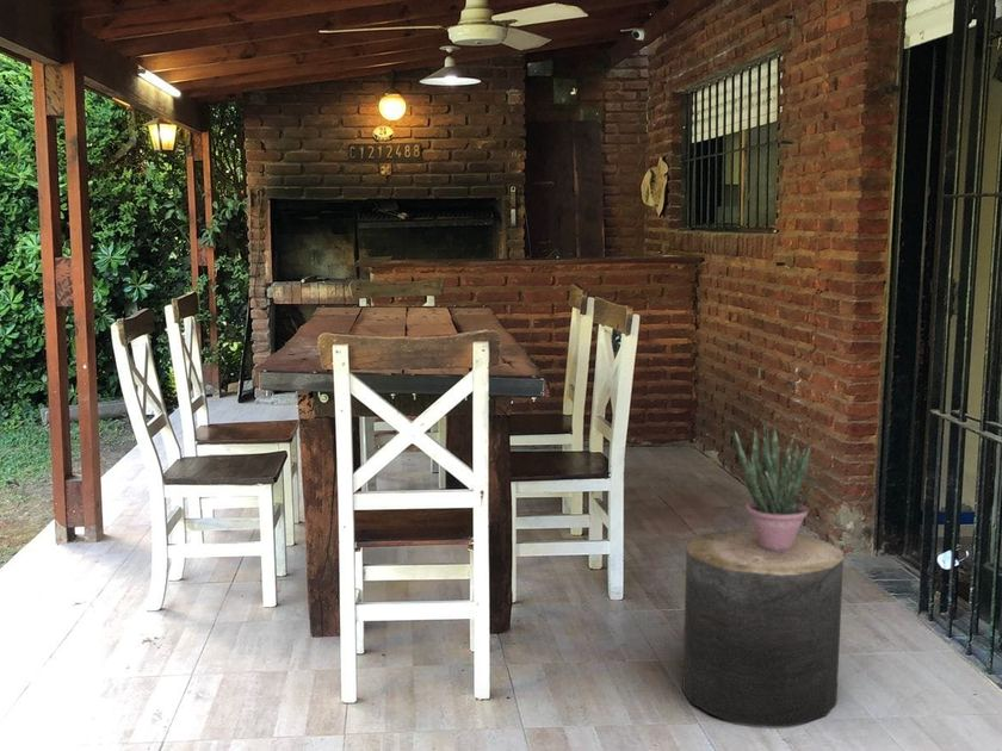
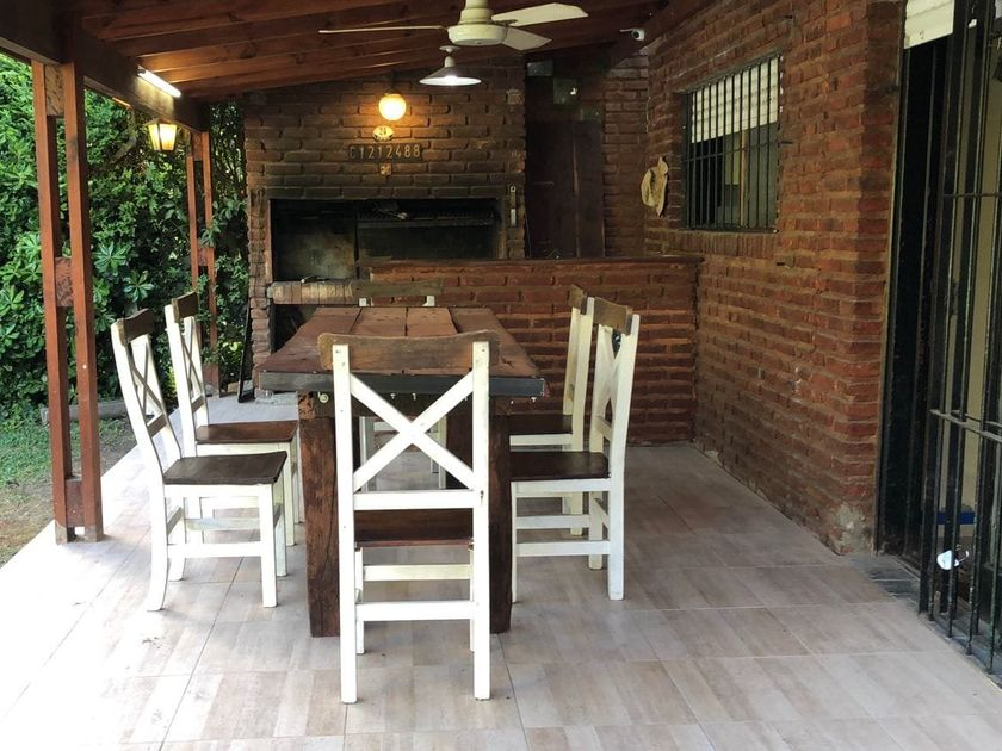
- potted plant (773, 488)
- stool (760, 621)
